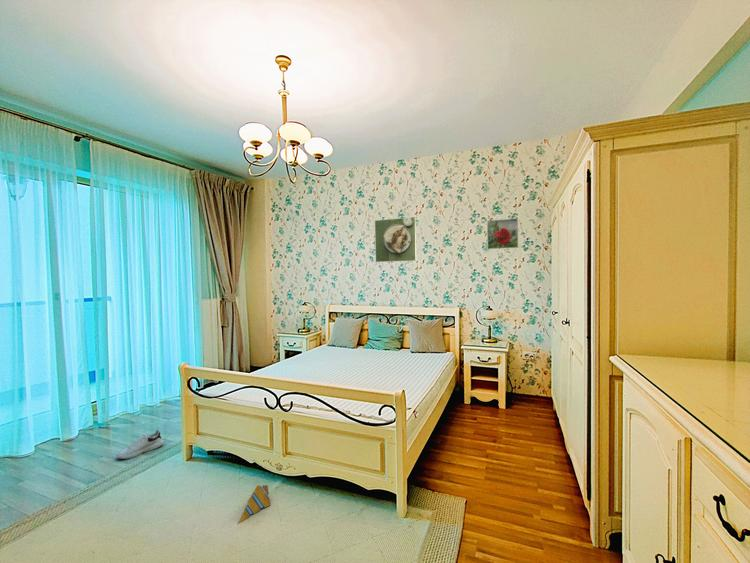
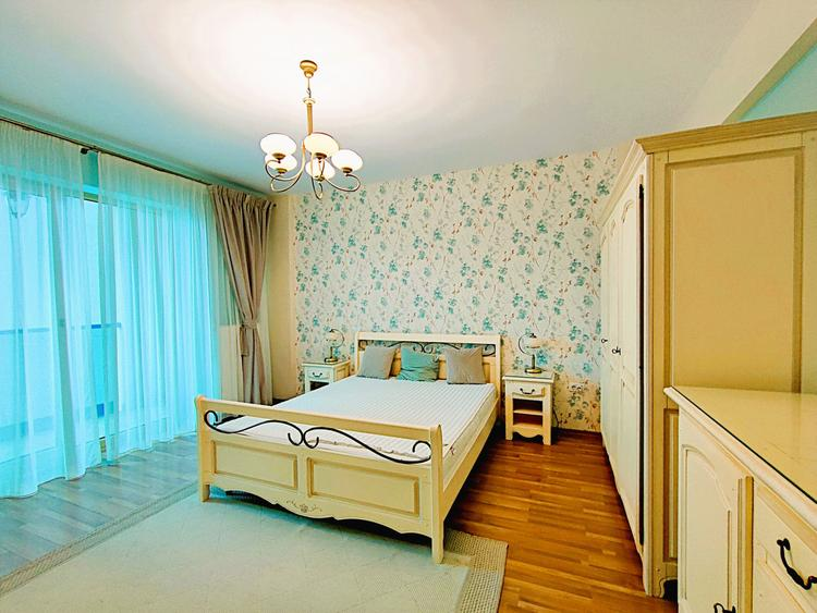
- shoe (140, 443)
- stacking toy (252, 497)
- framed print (395, 240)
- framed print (502, 234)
